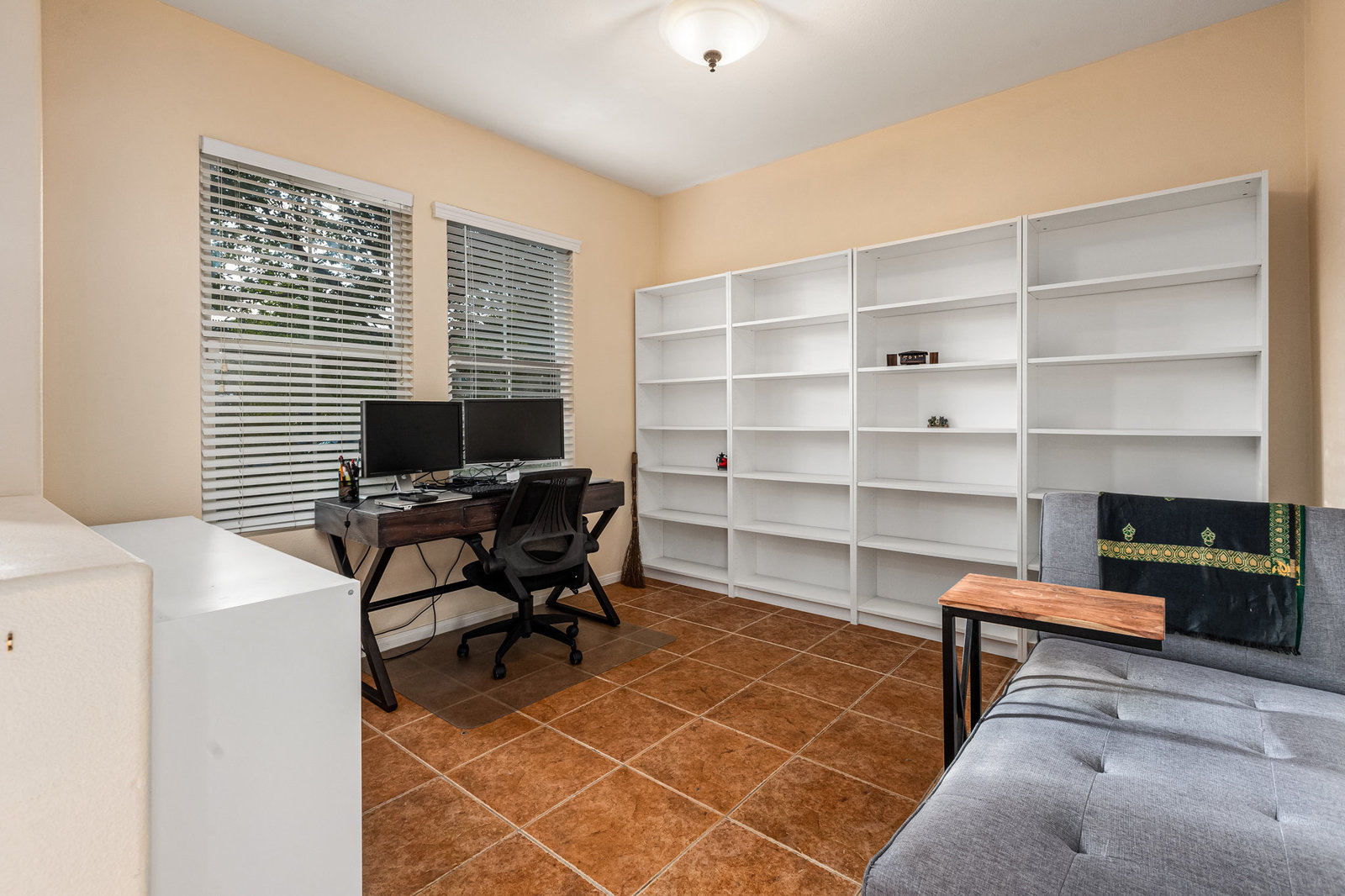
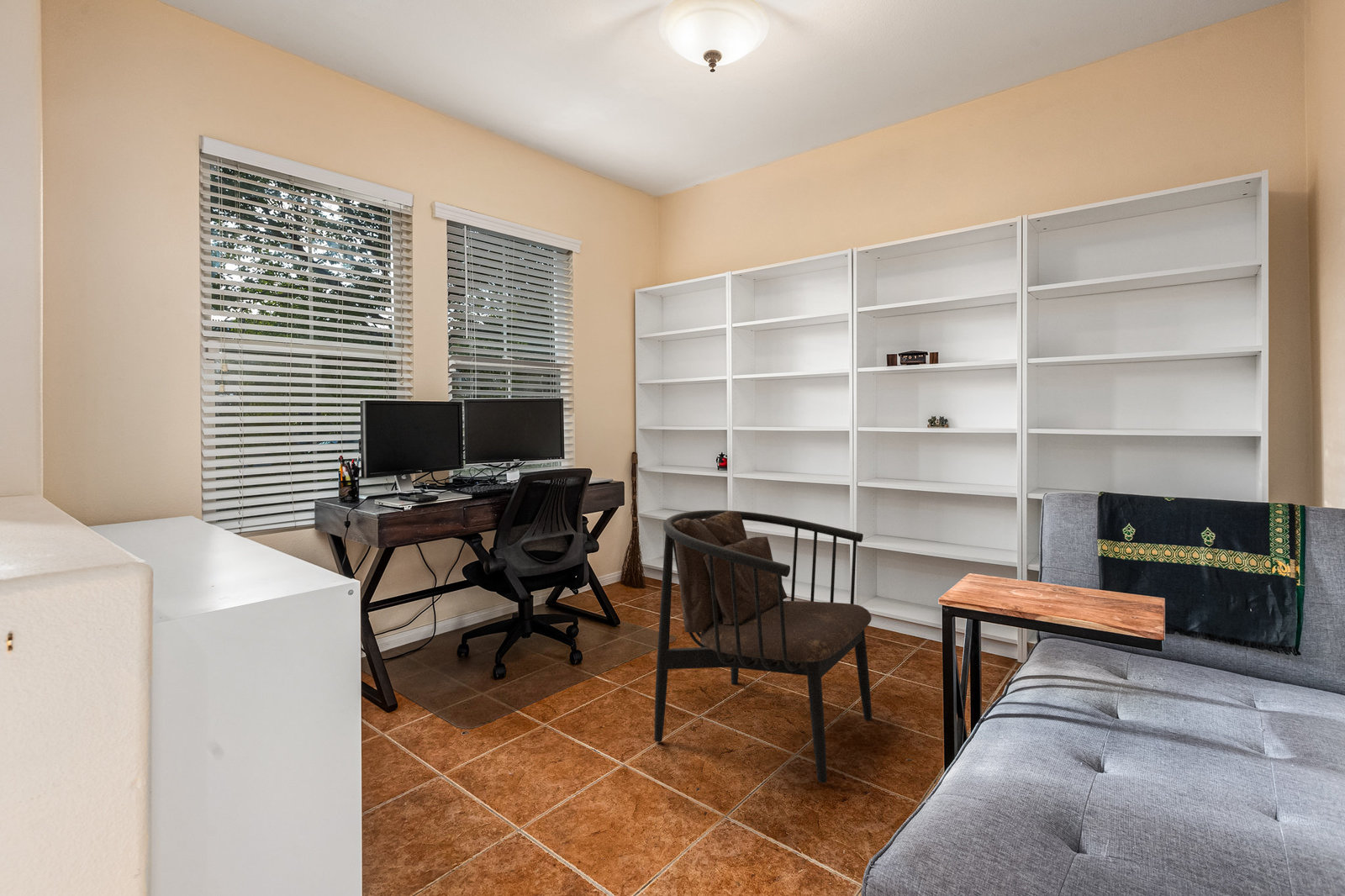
+ armchair (762, 621)
